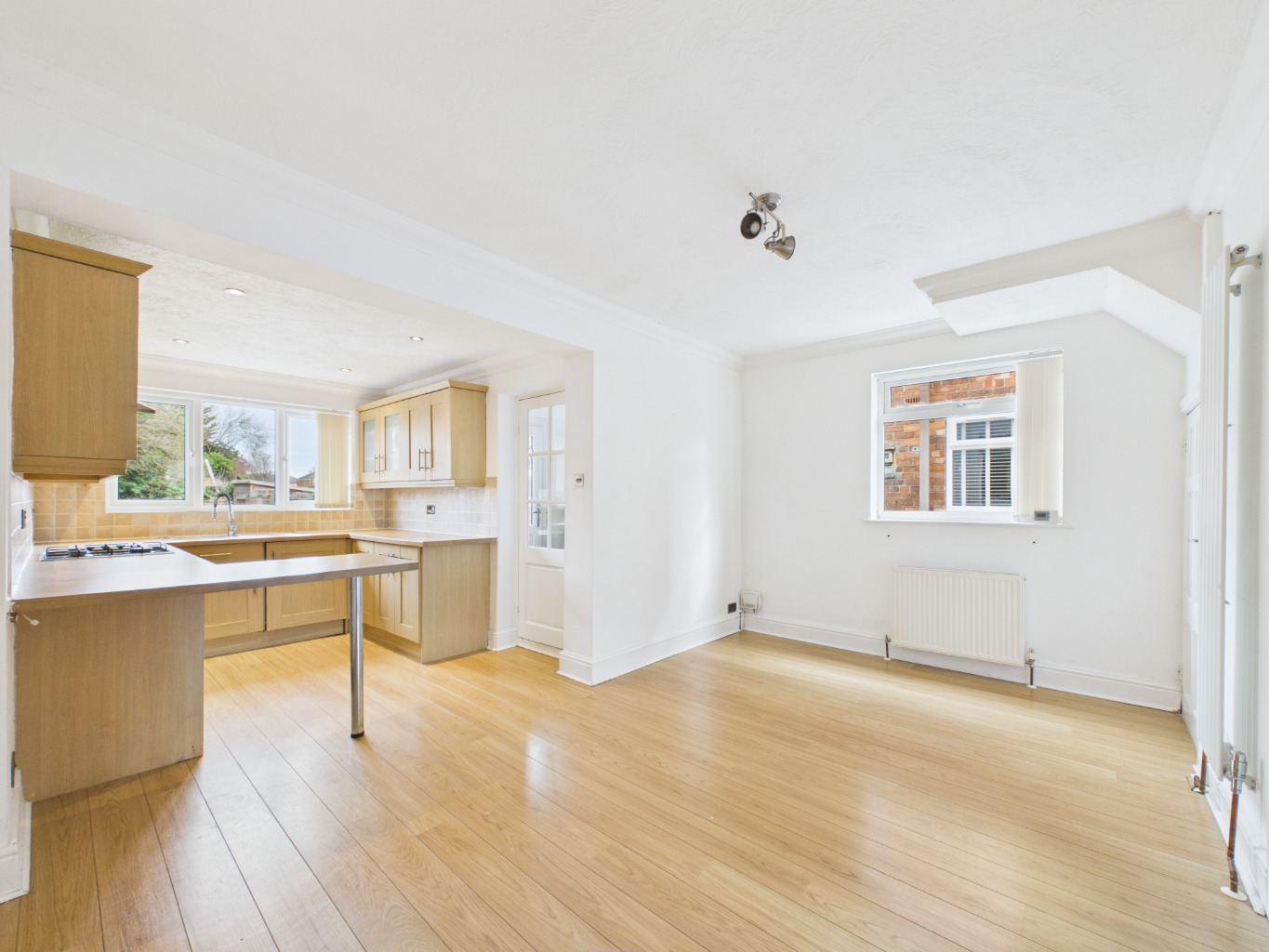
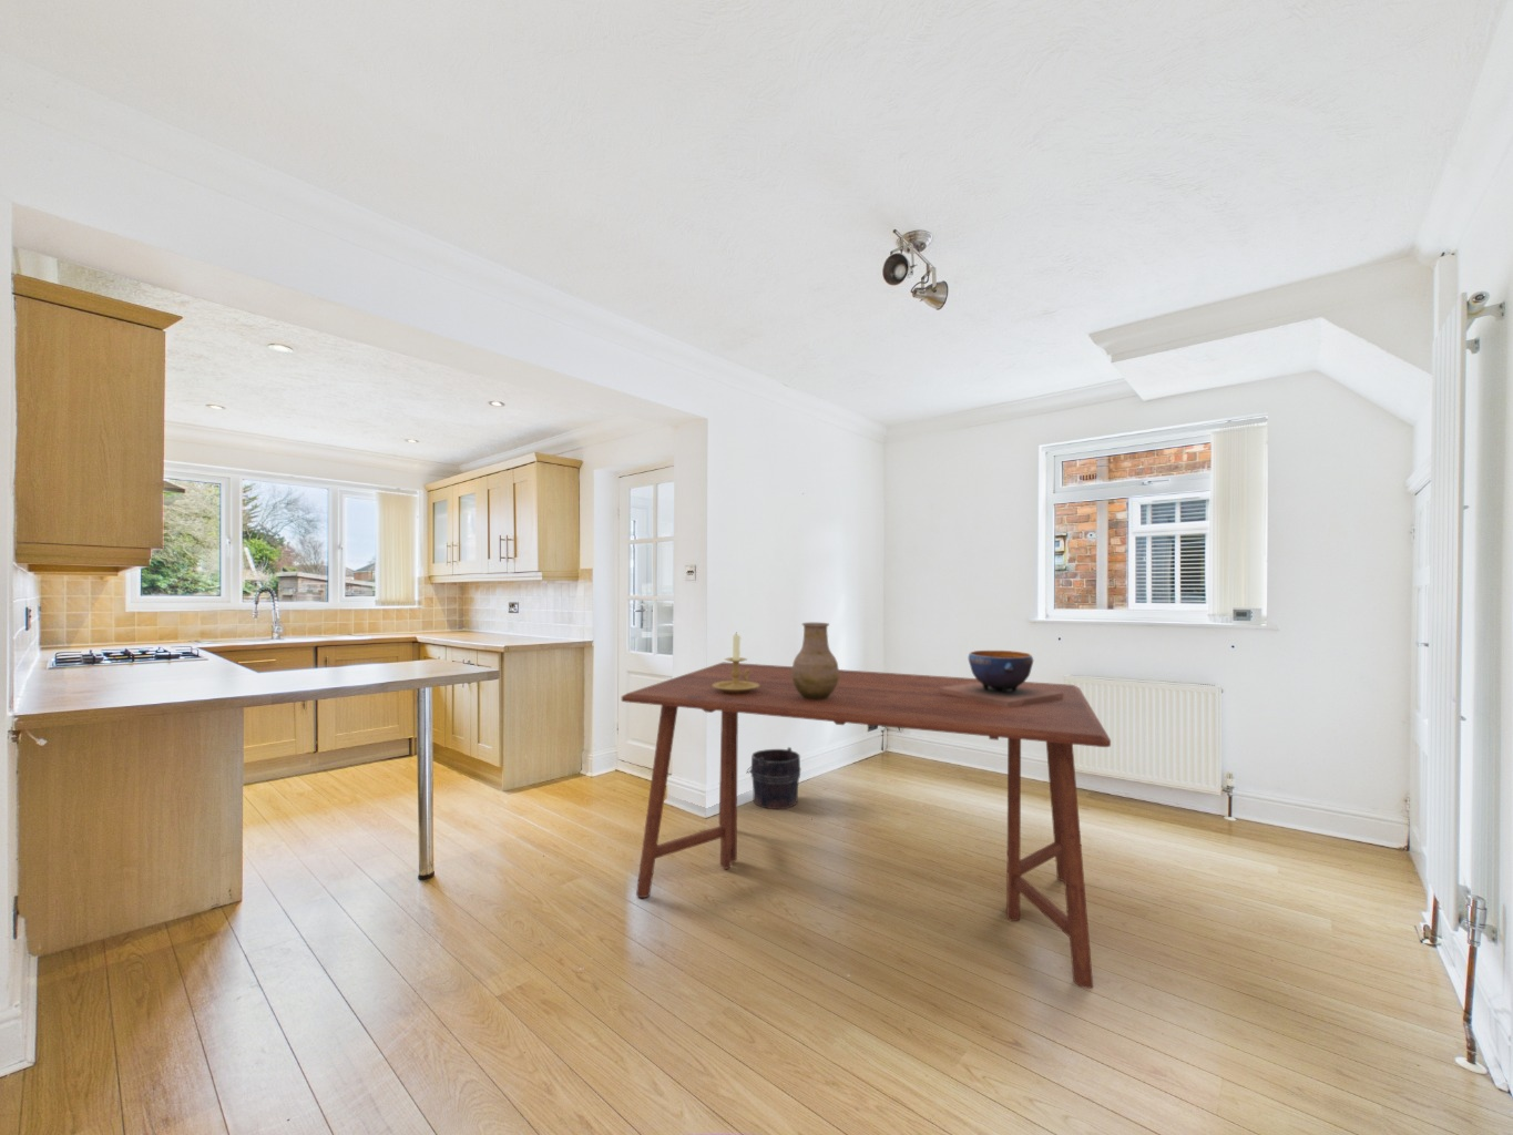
+ candle holder (736, 660)
+ vase (814, 659)
+ decorative bowl (999, 672)
+ bucket (775, 776)
+ dining table (862, 724)
